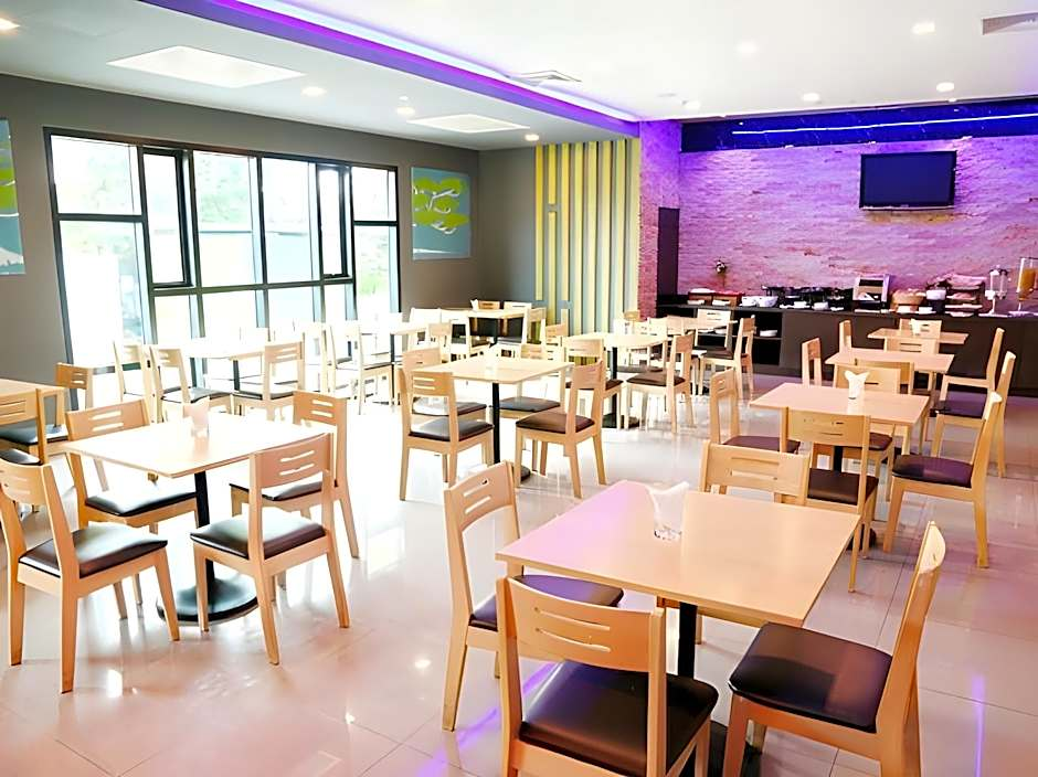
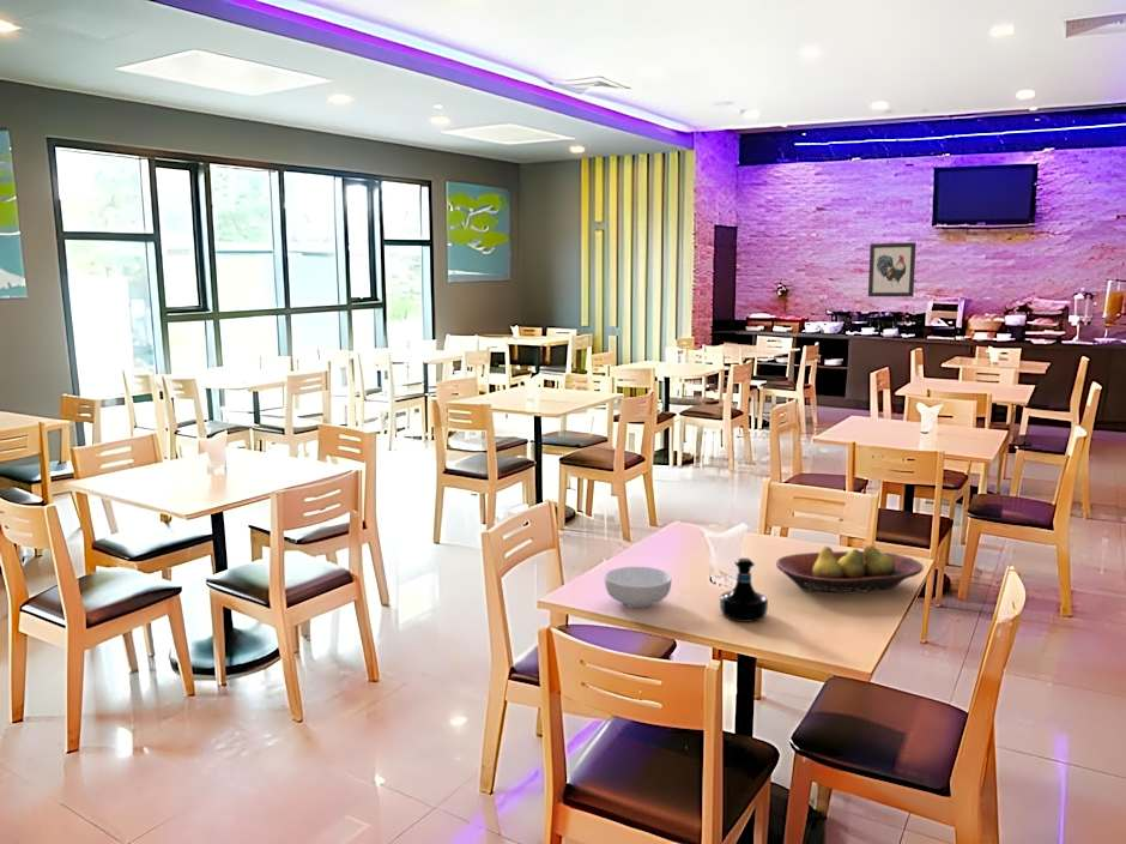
+ wall art (891, 270)
+ fruit bowl (848, 566)
+ tequila bottle (744, 586)
+ cereal bowl (637, 589)
